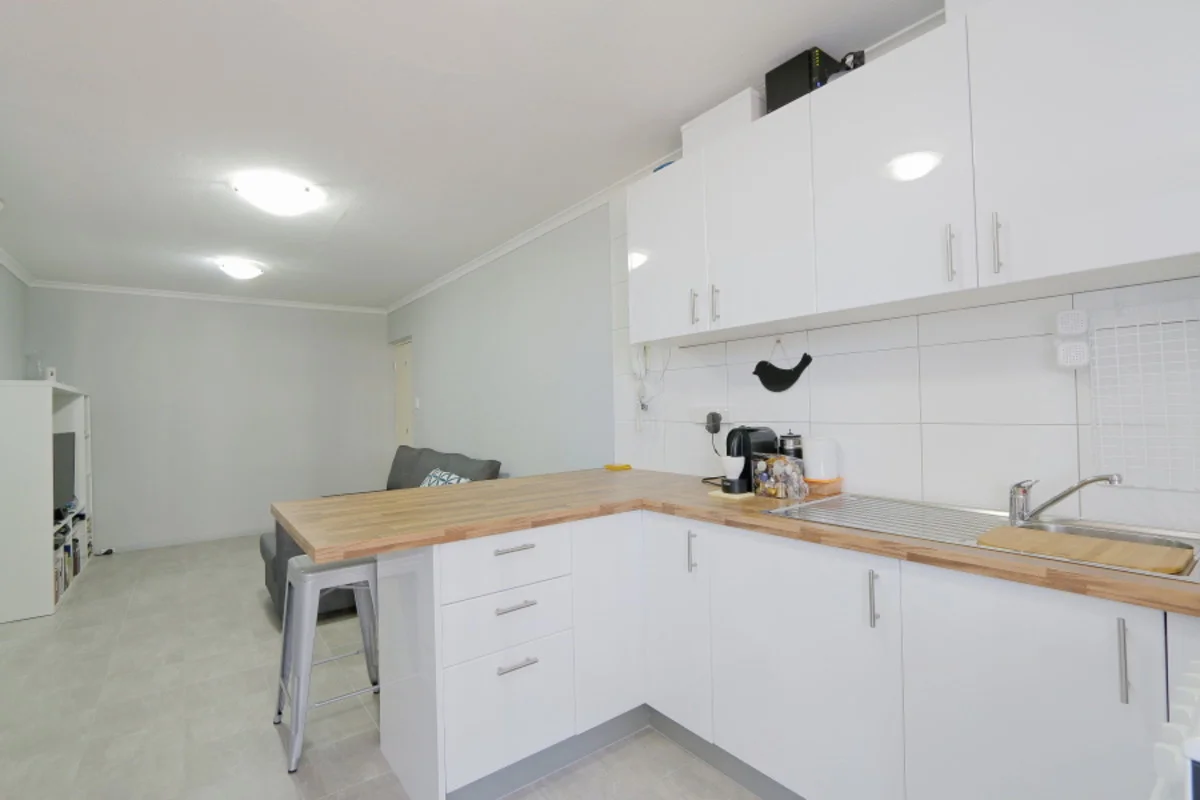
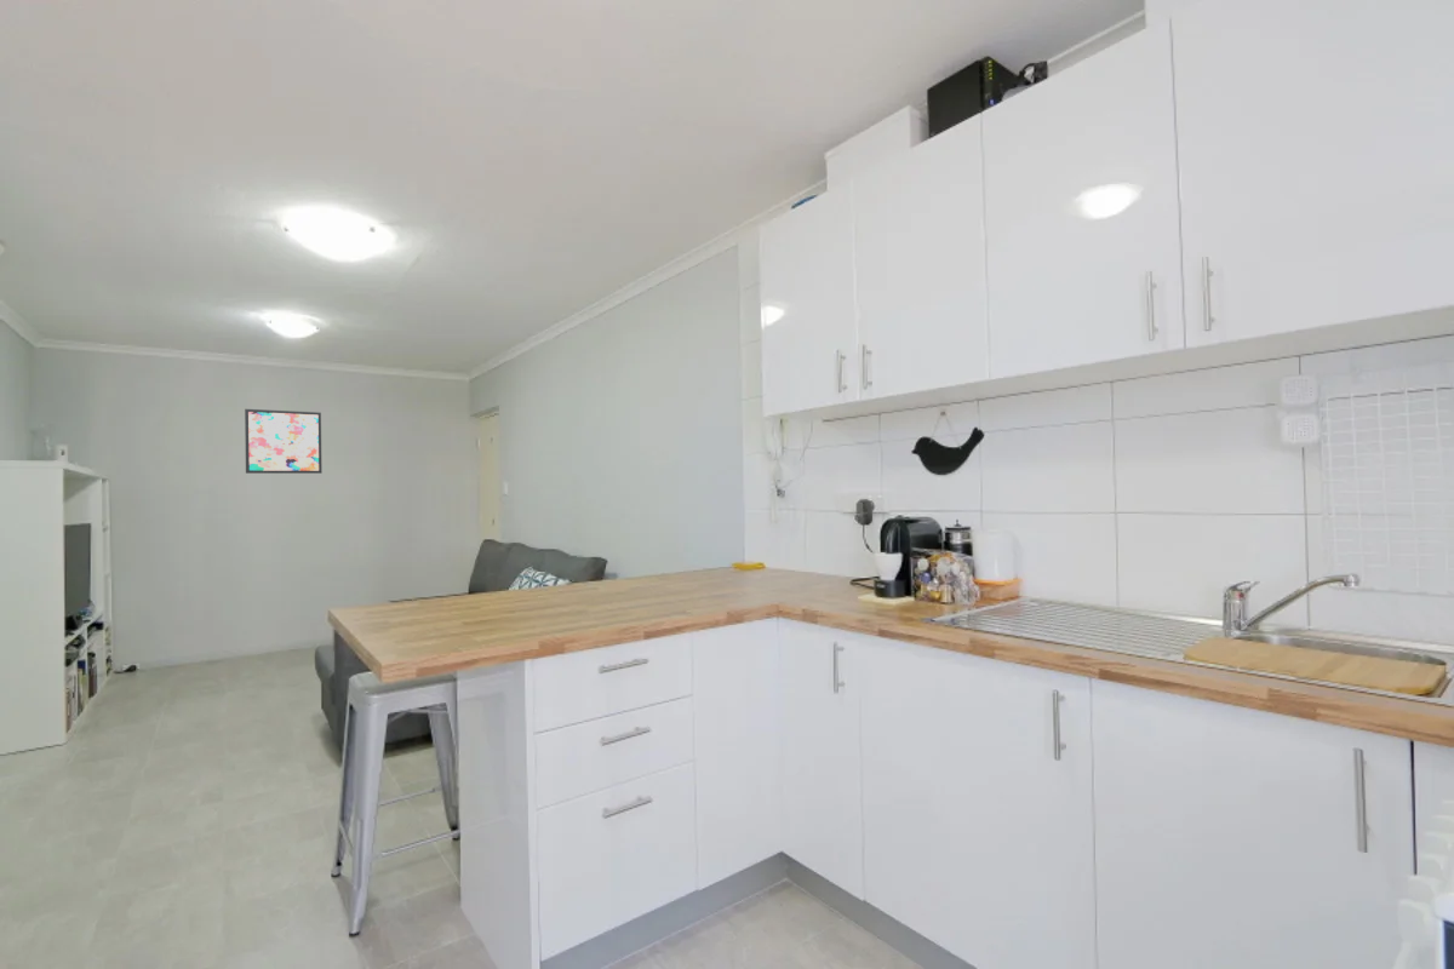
+ wall art (284, 441)
